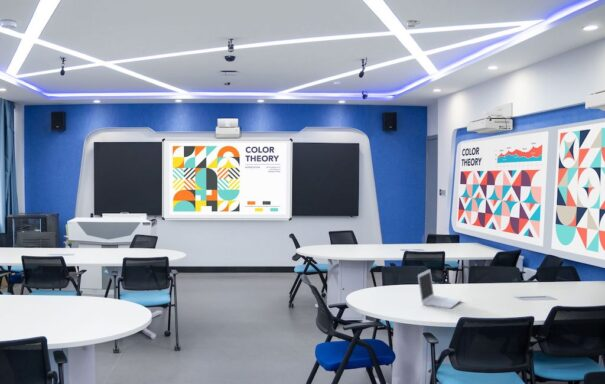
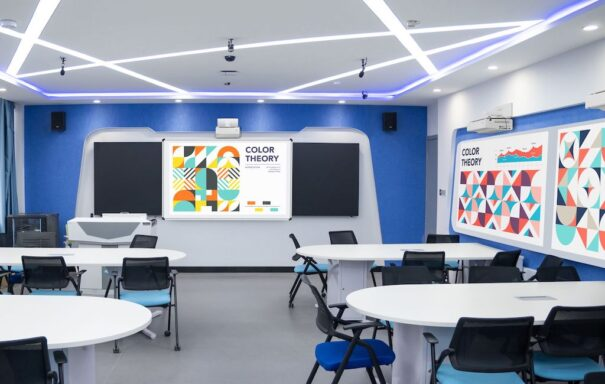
- laptop (432, 287)
